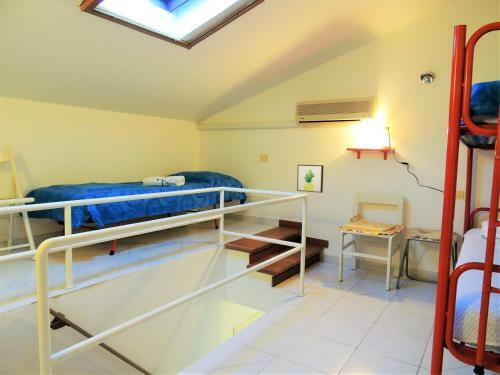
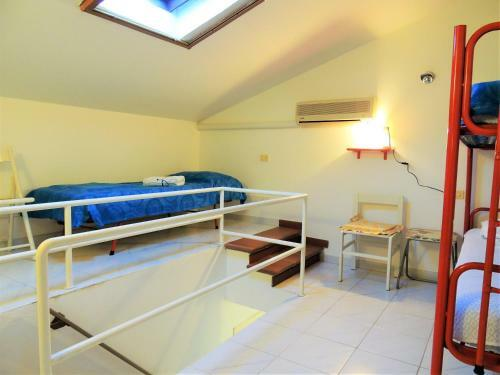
- wall art (309, 178)
